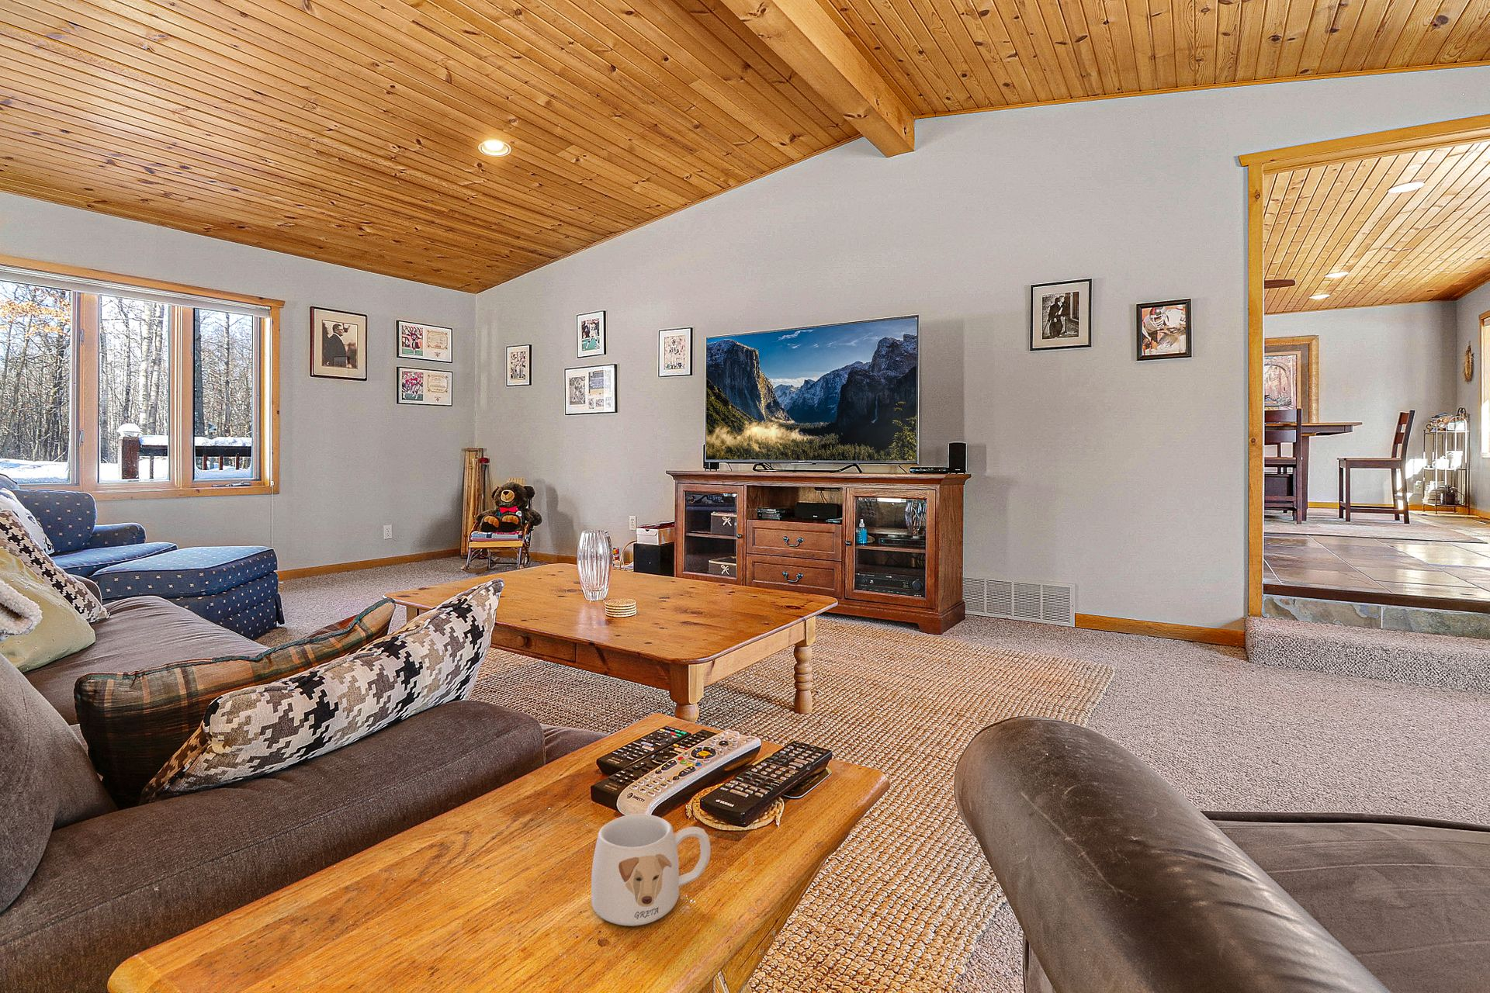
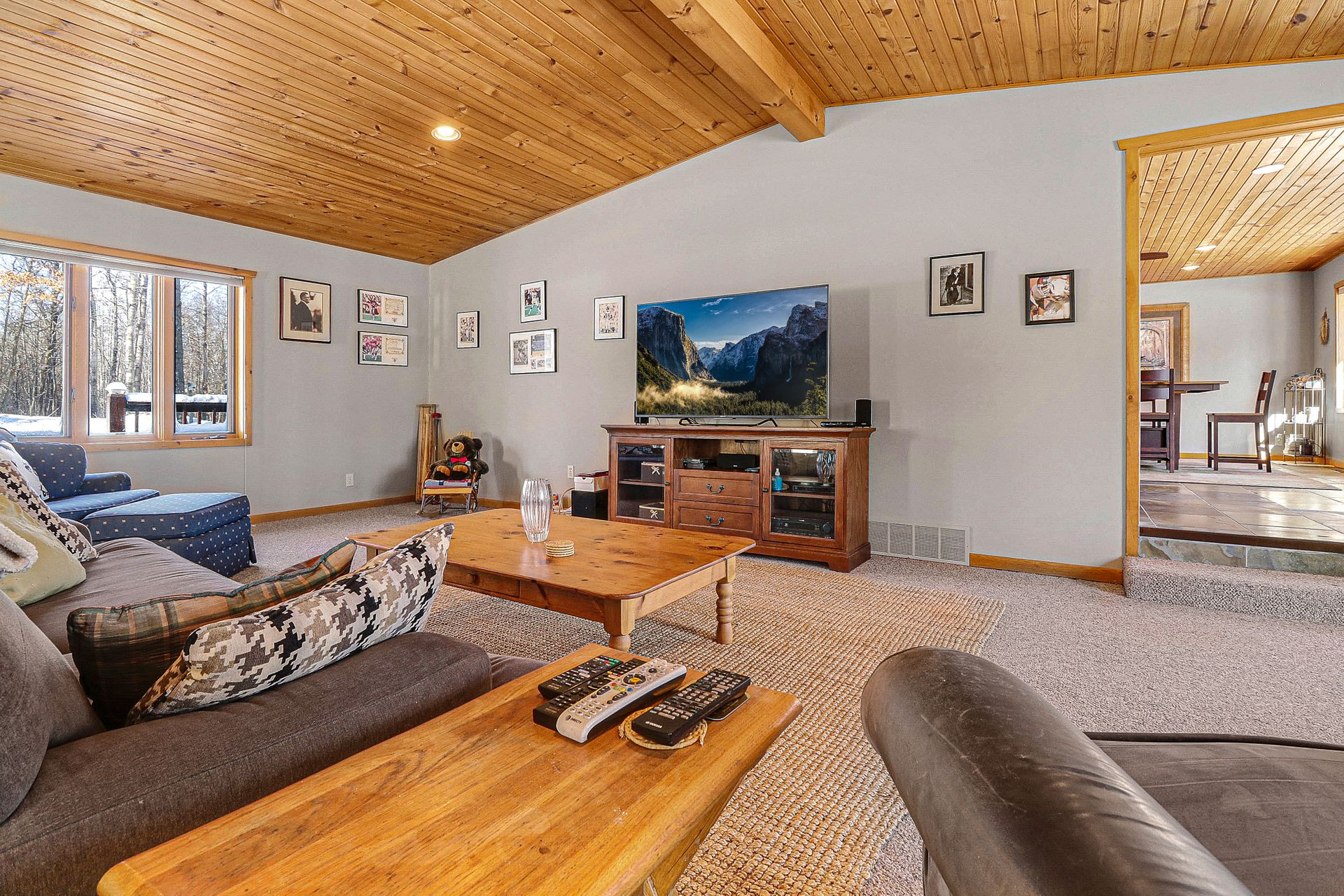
- mug (652, 863)
